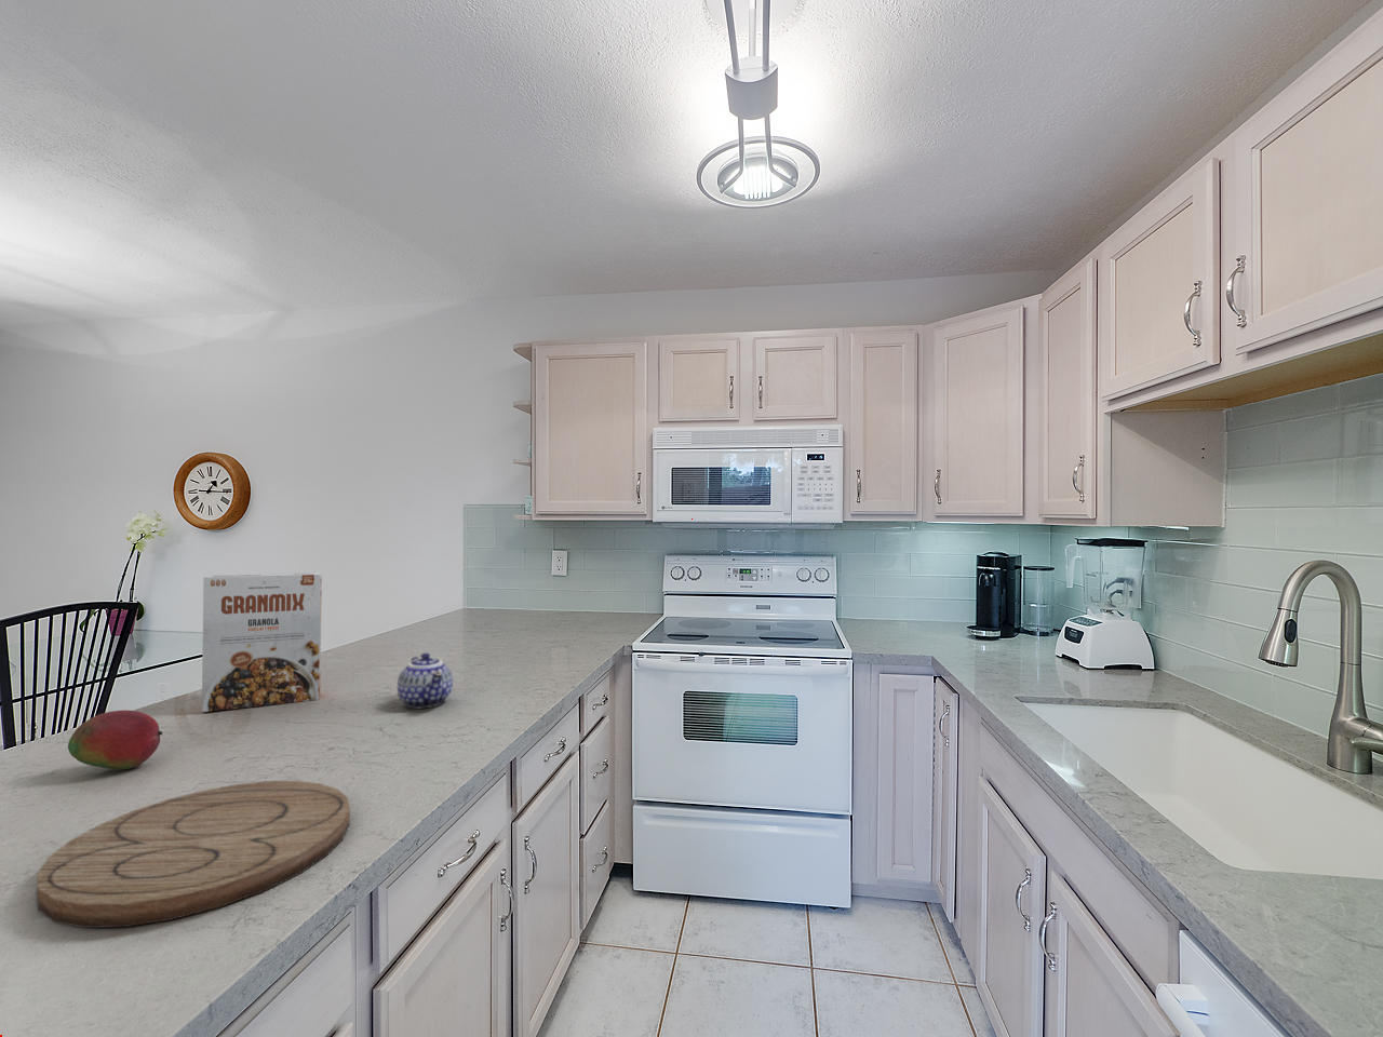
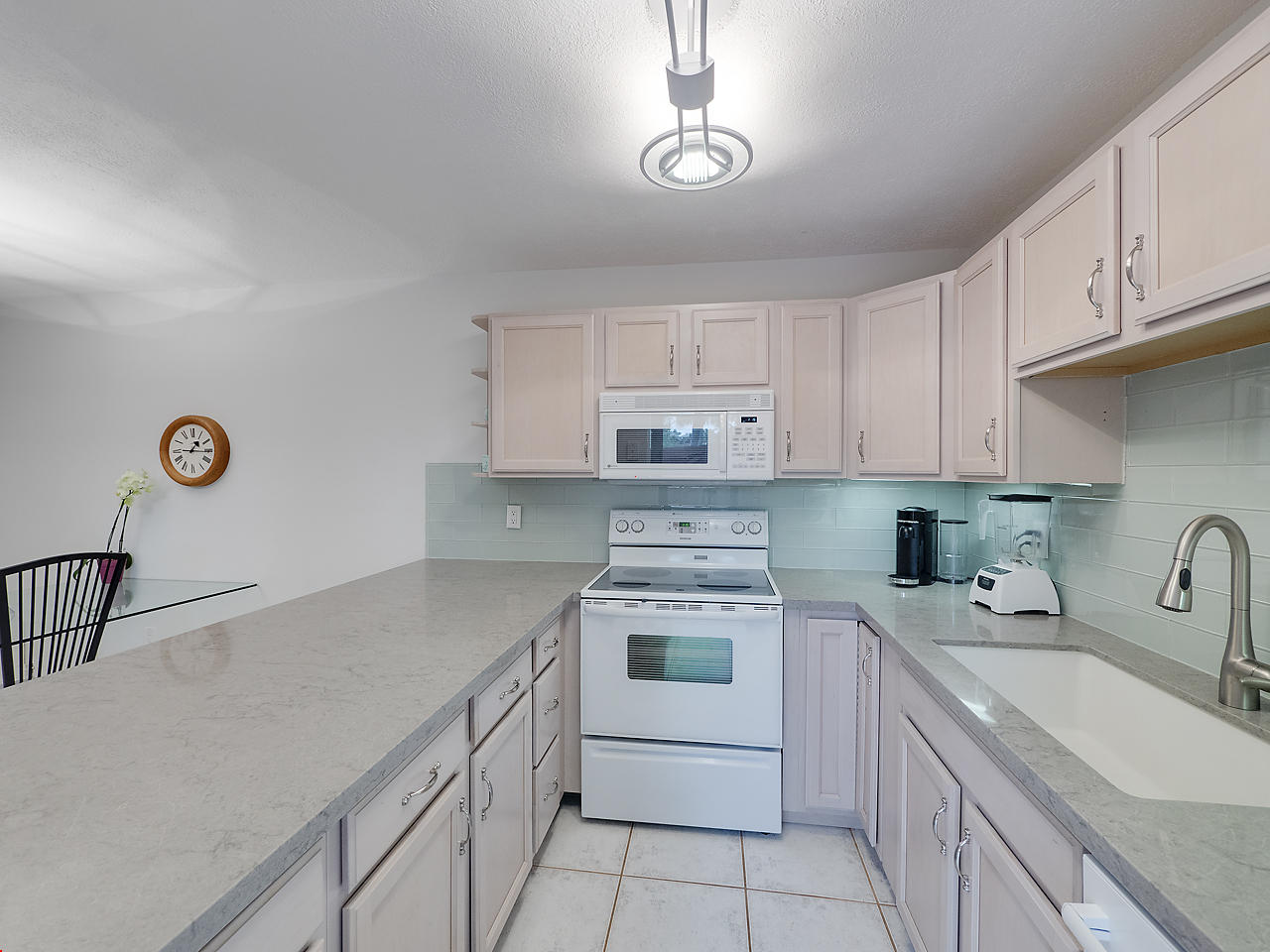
- teapot (425, 678)
- cutting board (210, 840)
- fruit (117, 739)
- cereal box (265, 638)
